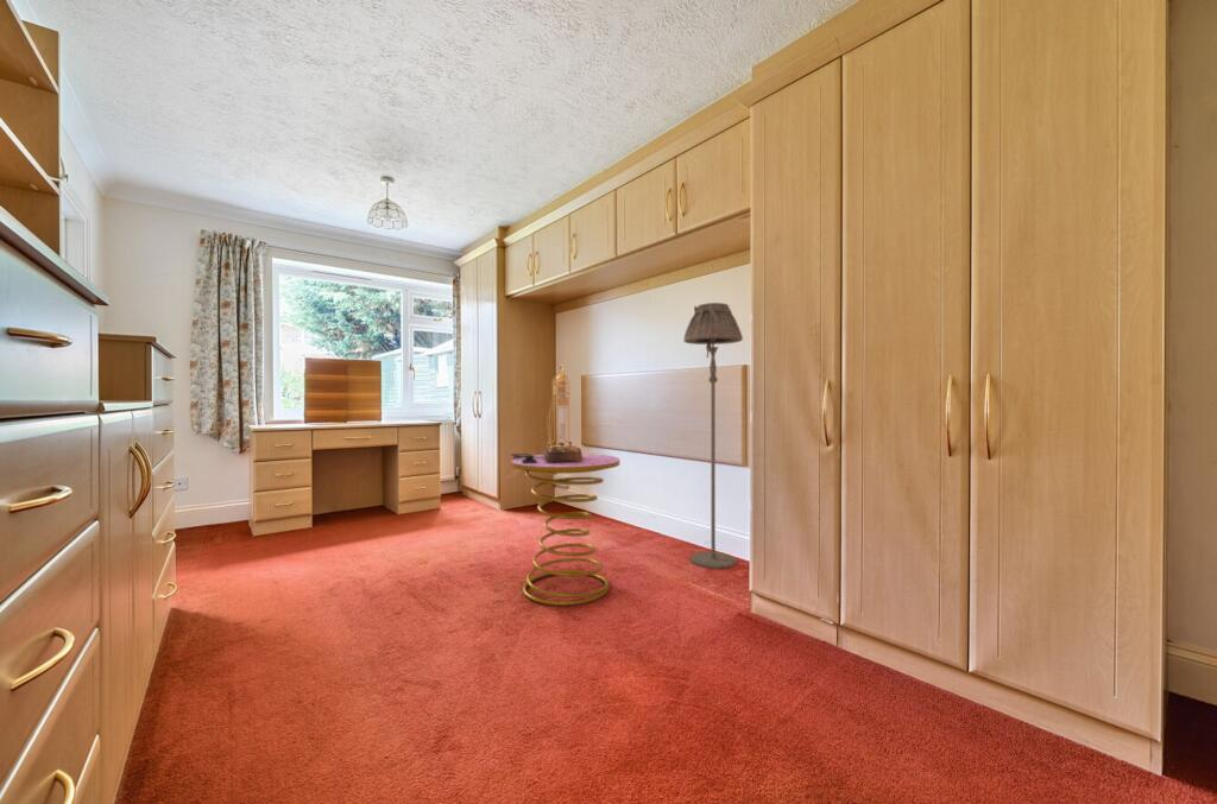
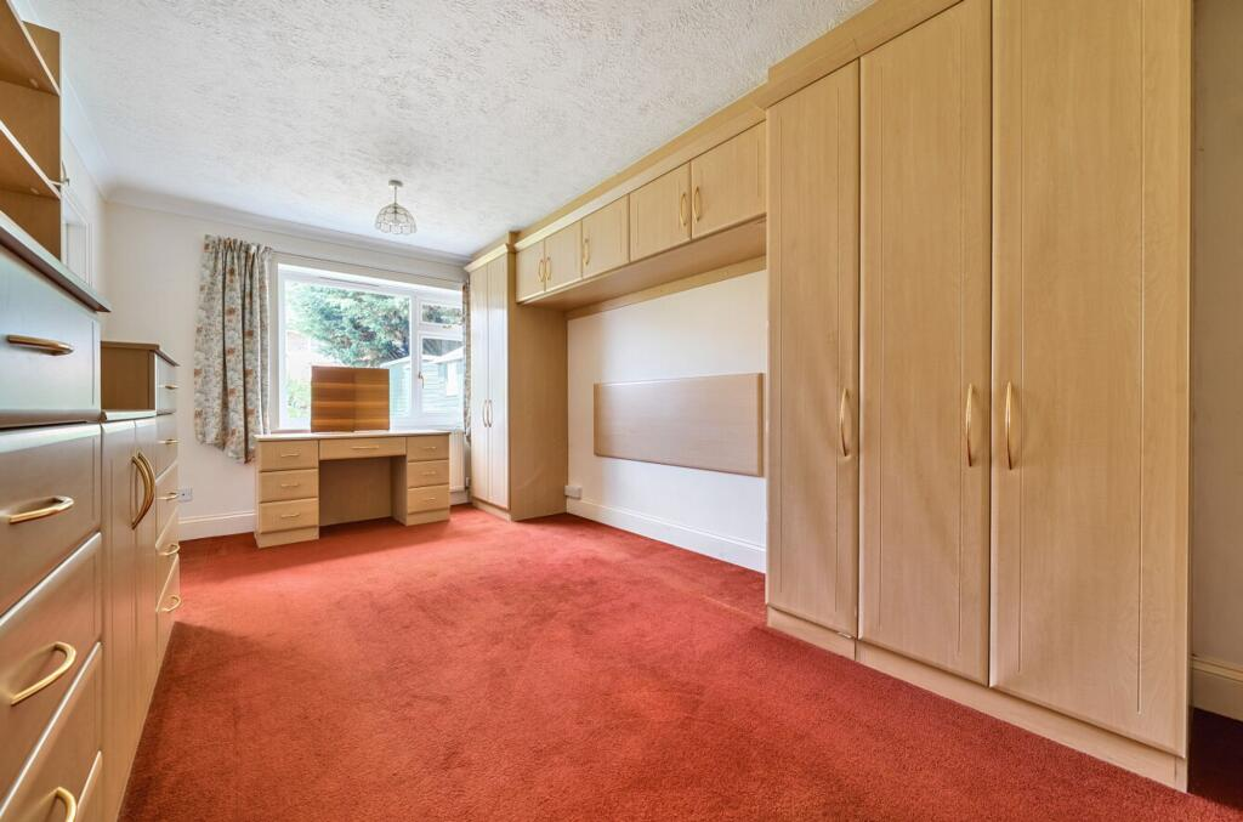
- floor lamp (712, 432)
- table lamp (548, 413)
- side table (567, 528)
